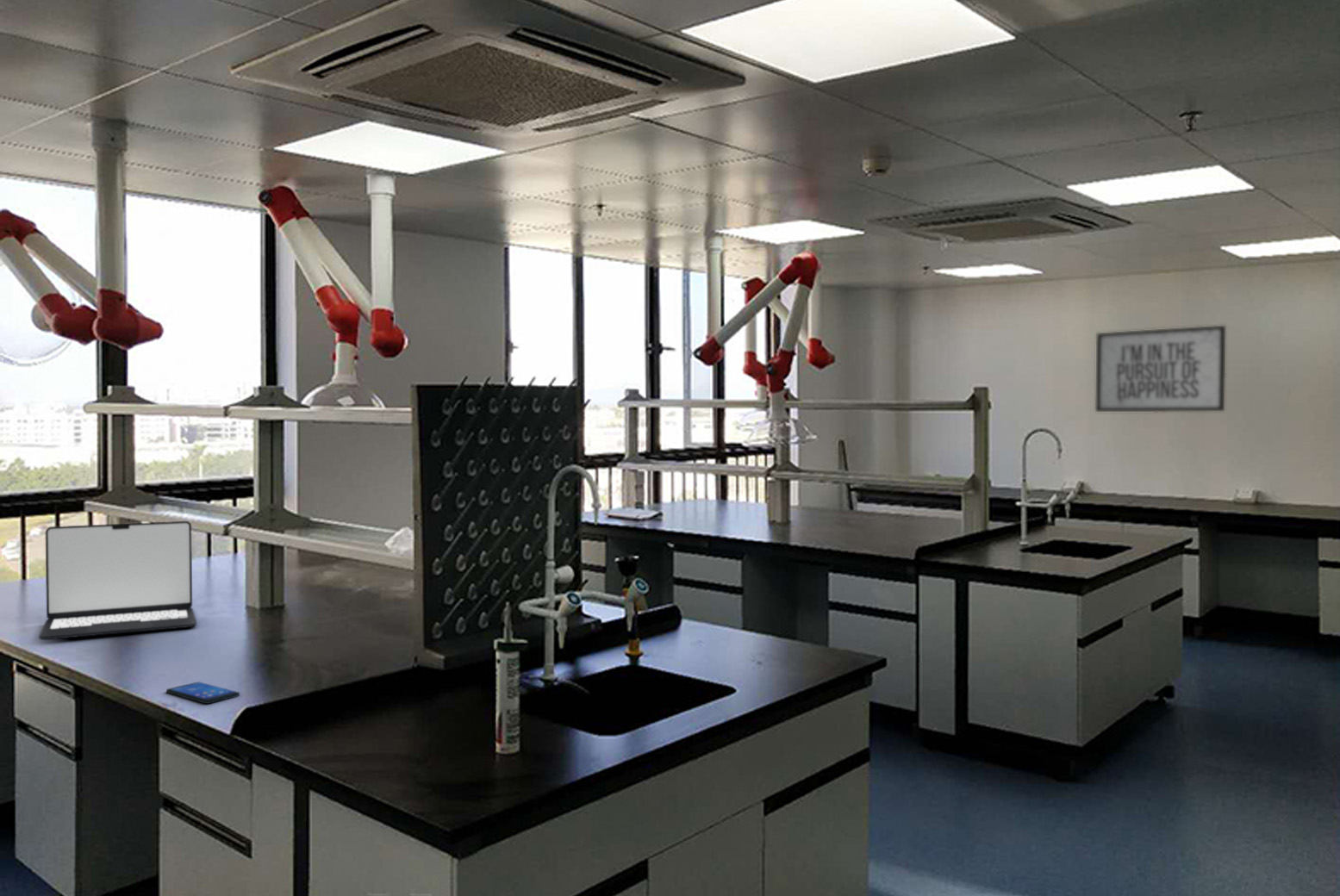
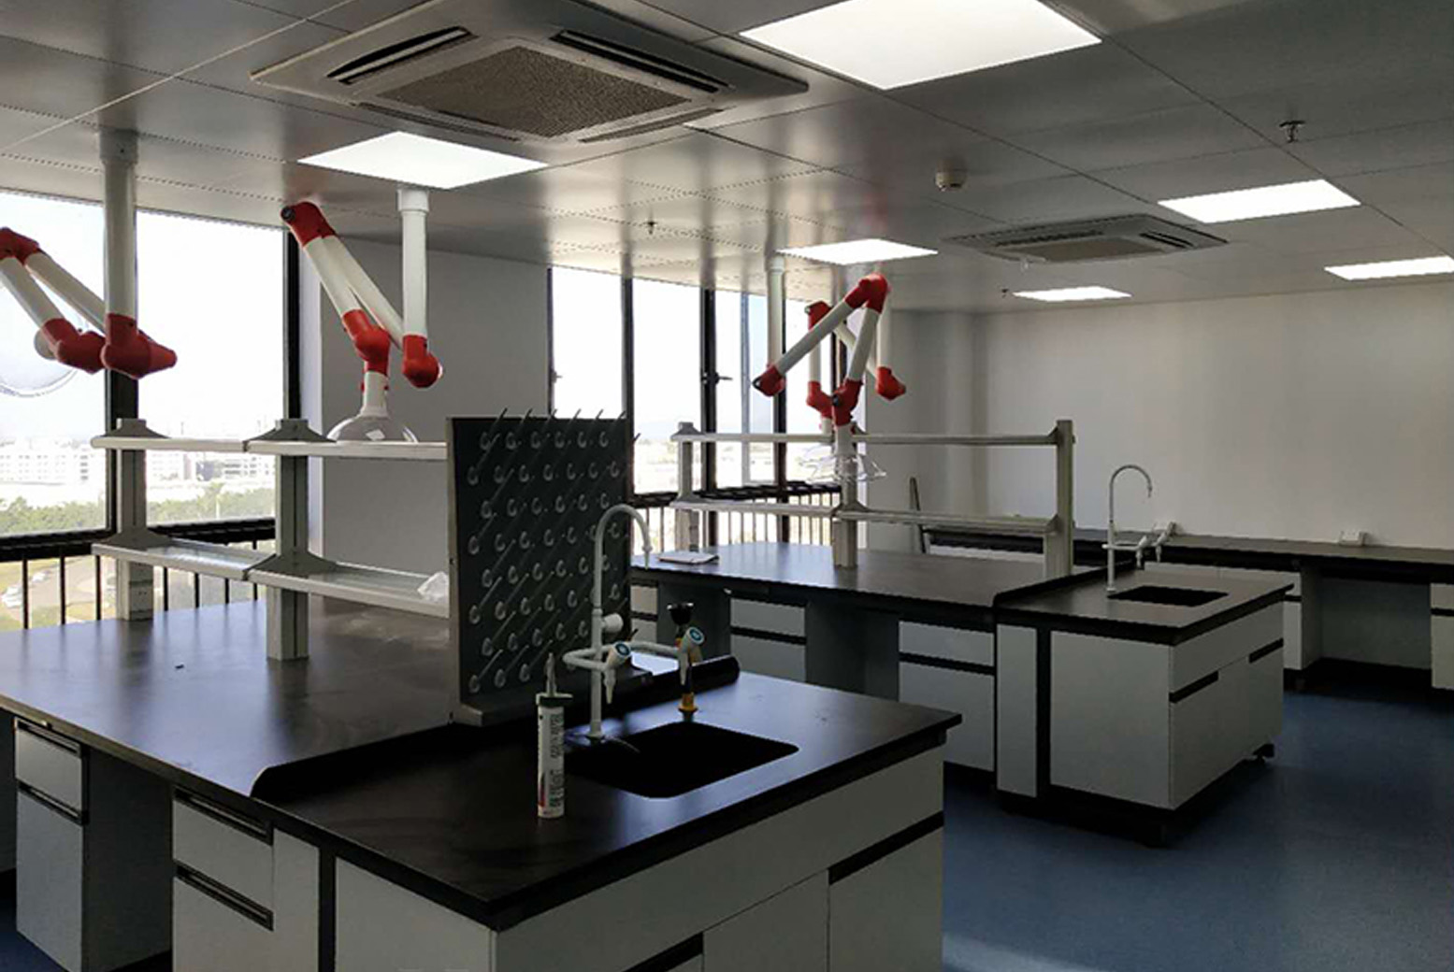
- laptop (120, 576)
- smartphone (203, 692)
- mirror (1157, 370)
